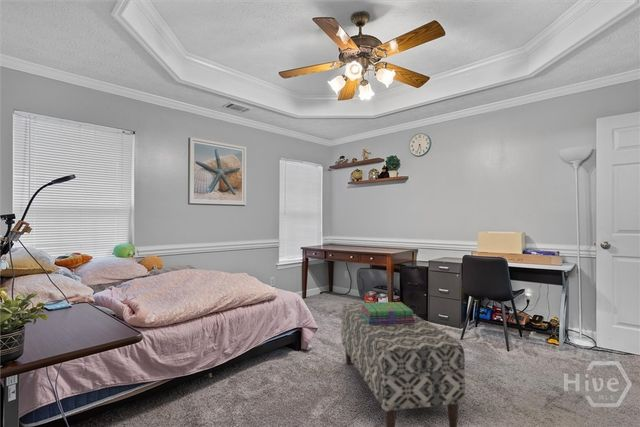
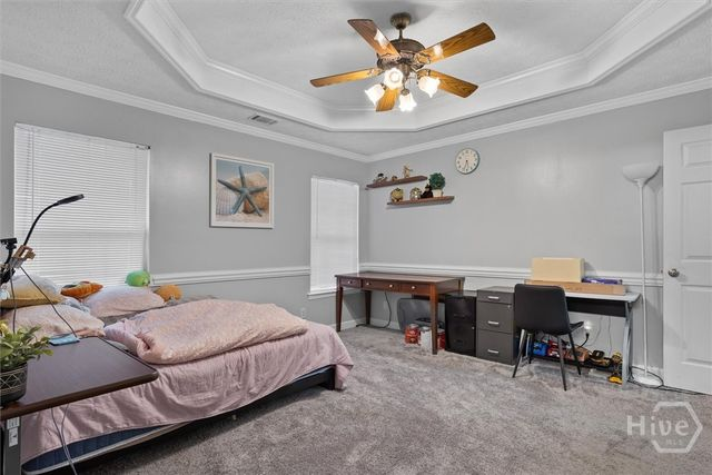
- stack of books (386, 312)
- bench (391, 355)
